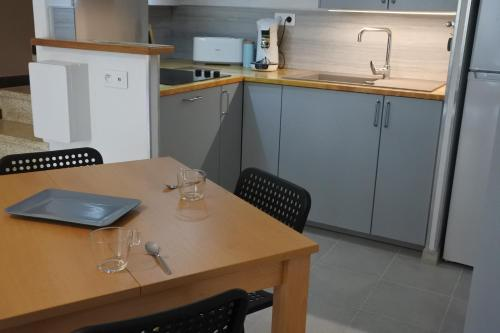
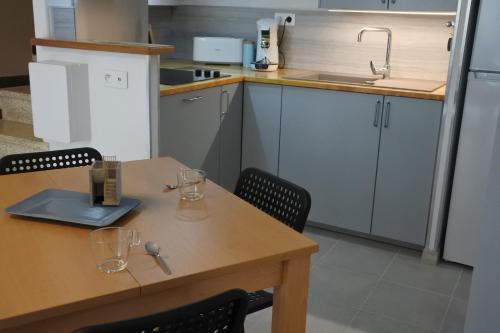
+ napkin holder (105, 176)
